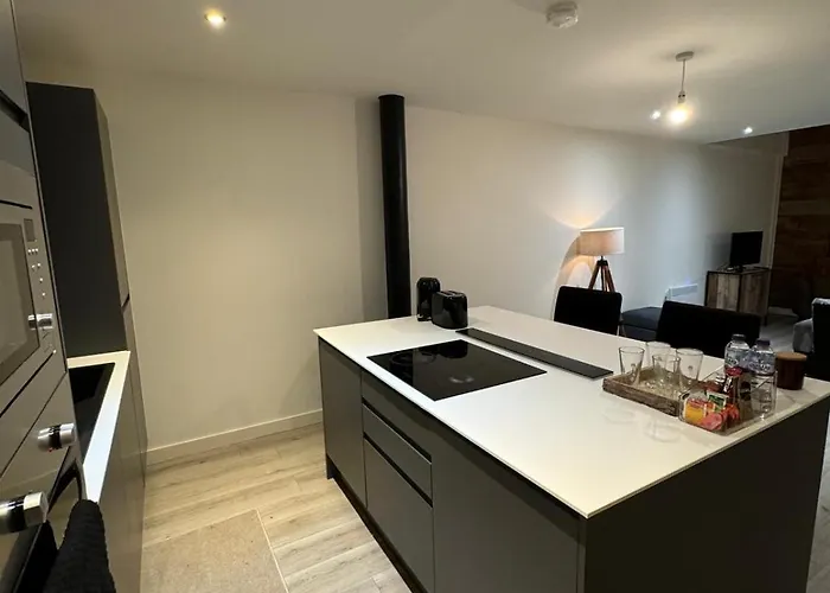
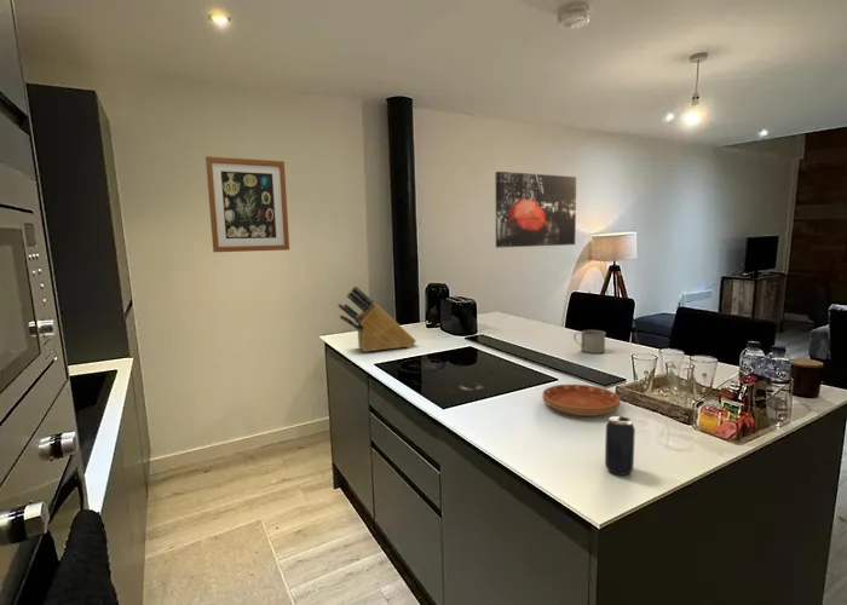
+ mug (590, 341)
+ beverage can (620, 445)
+ wall art (537, 211)
+ knife block (376, 316)
+ saucer (580, 399)
+ wall art (249, 204)
